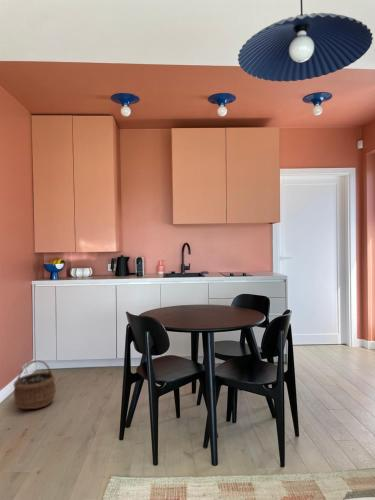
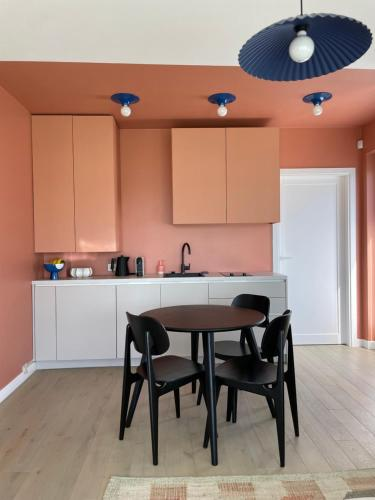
- wicker basket (35, 382)
